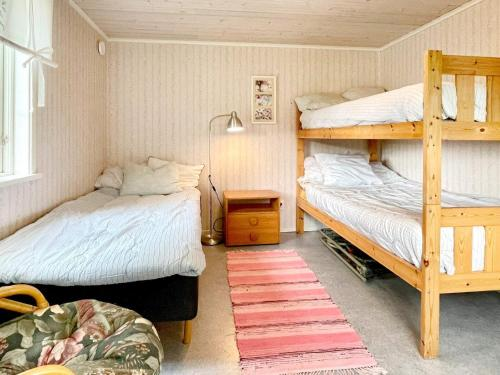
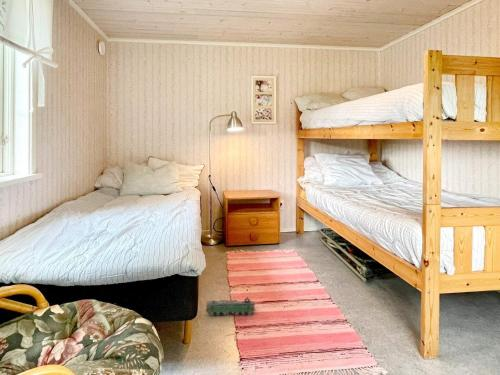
+ toy train (230, 305)
